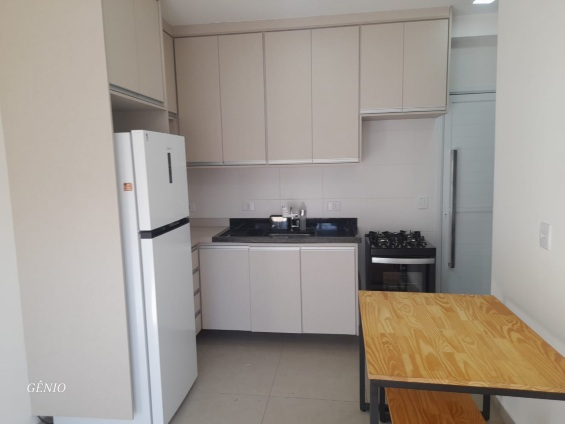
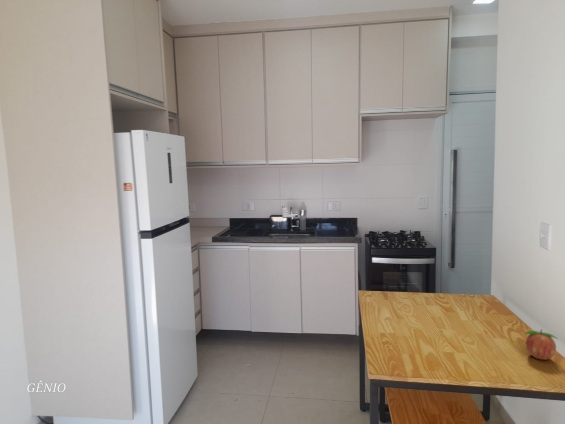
+ fruit (540, 343)
